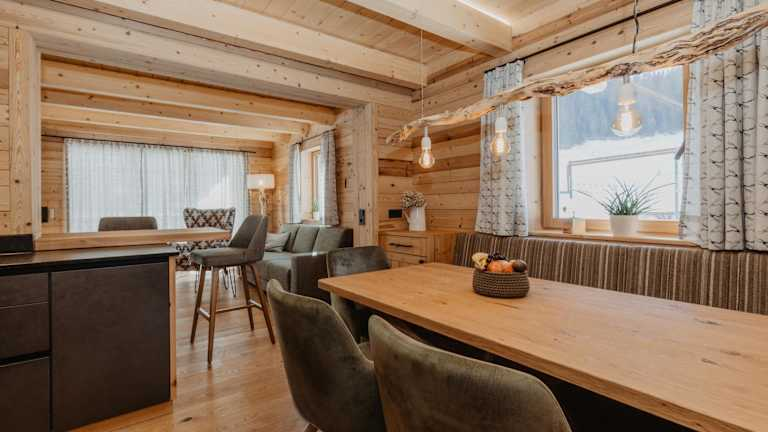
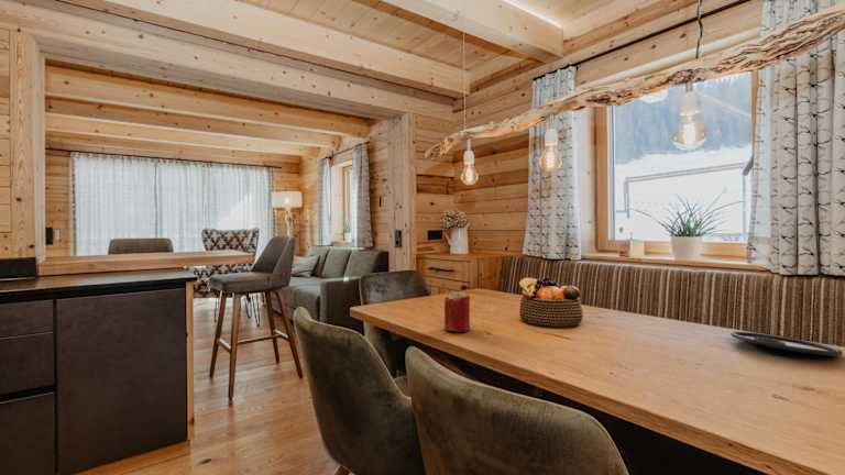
+ candle (457, 310)
+ plate (782, 342)
